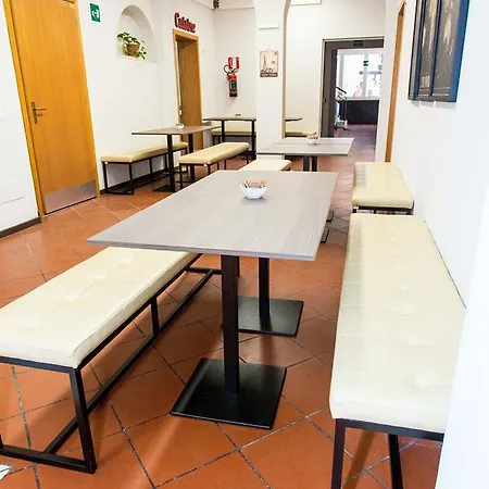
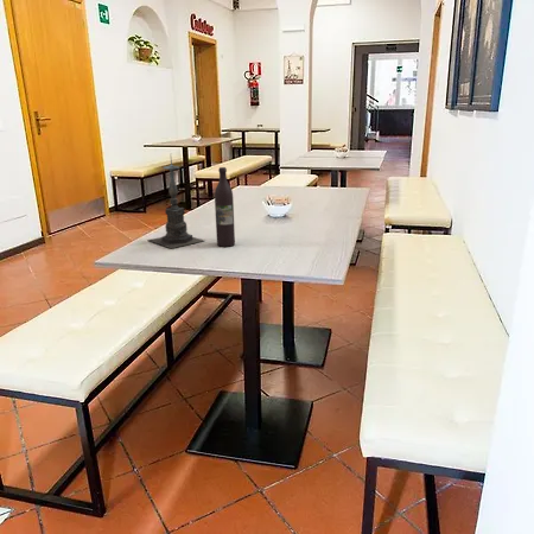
+ candle holder (172, 198)
+ wine bottle (224, 206)
